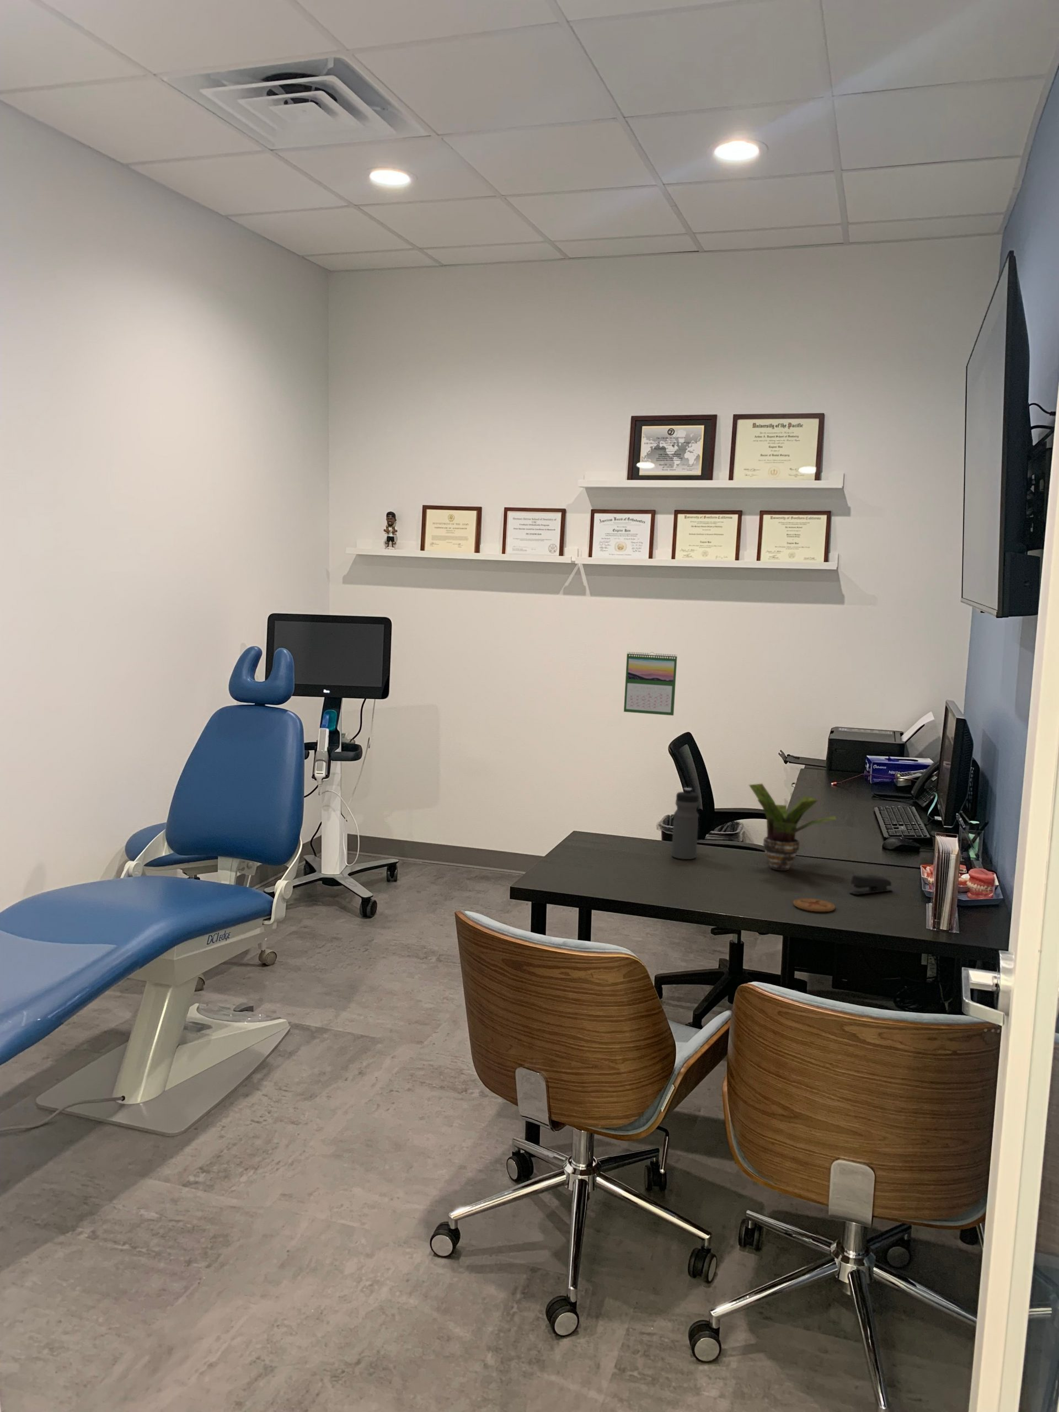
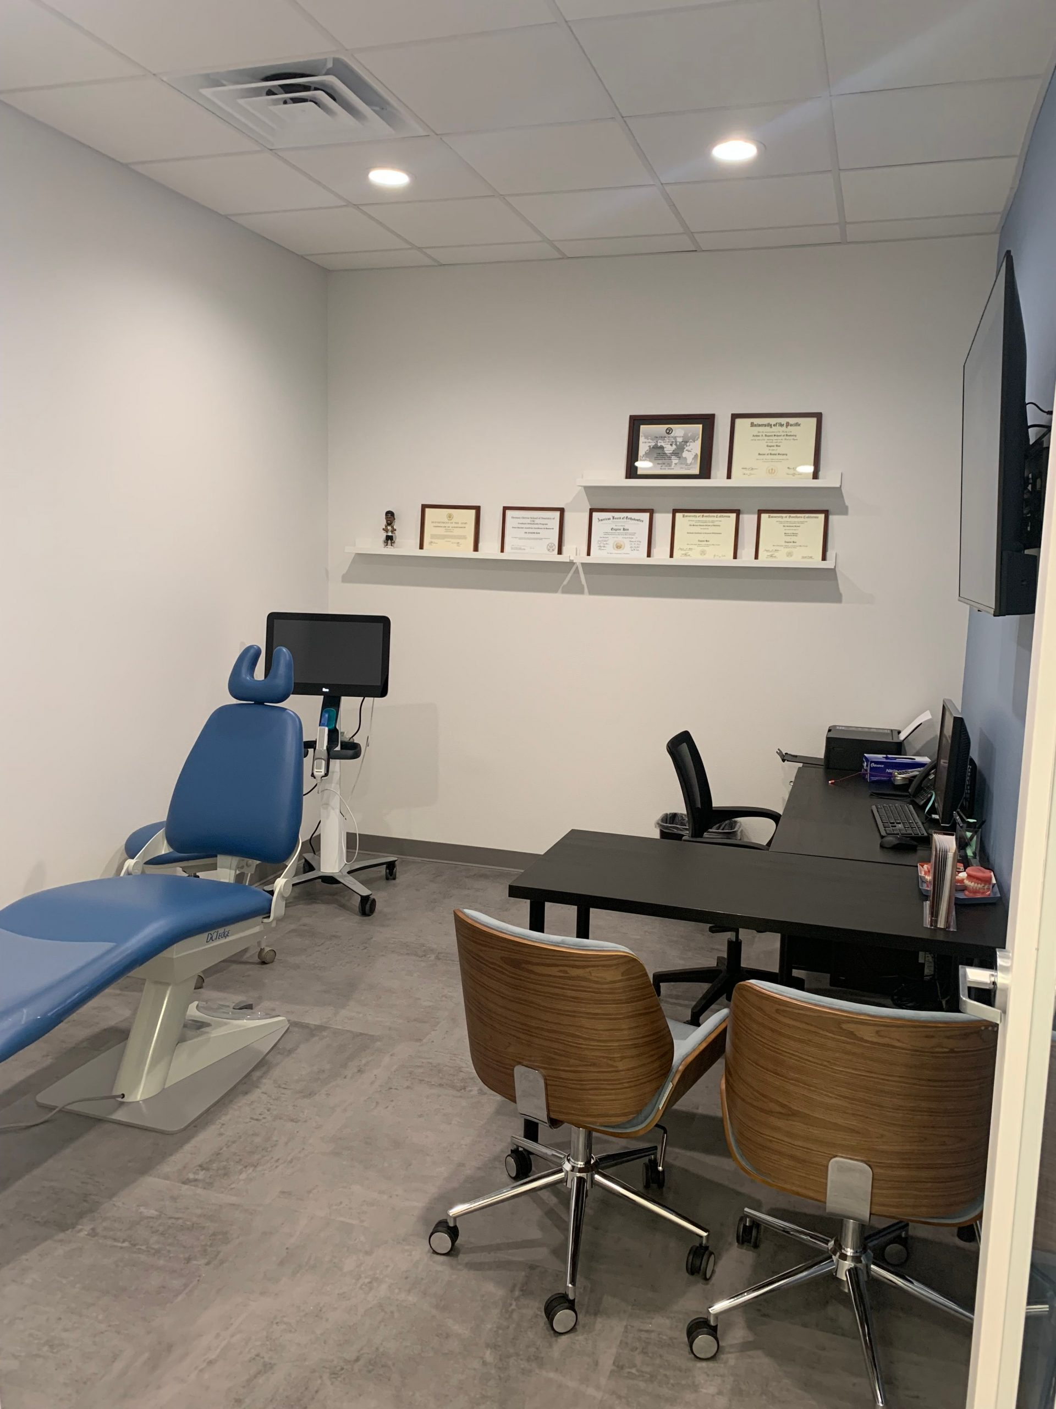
- coaster (813, 905)
- stapler (871, 883)
- potted plant (781, 829)
- water bottle (685, 823)
- calendar (650, 683)
